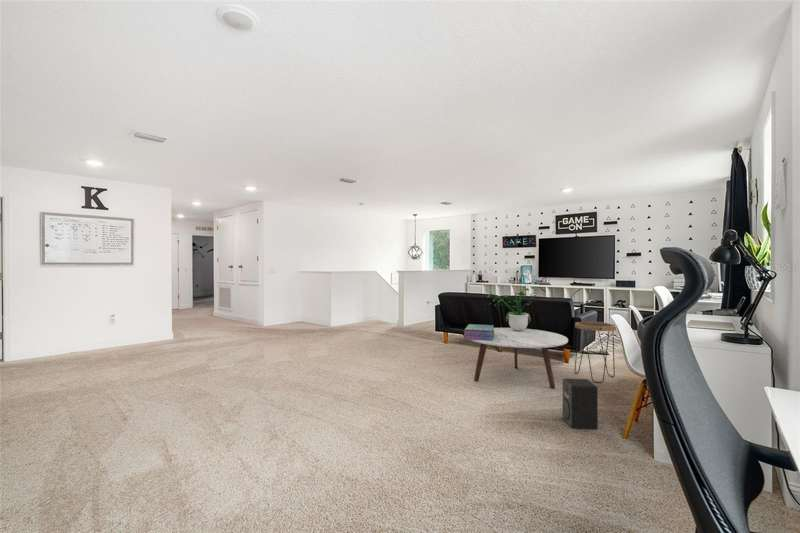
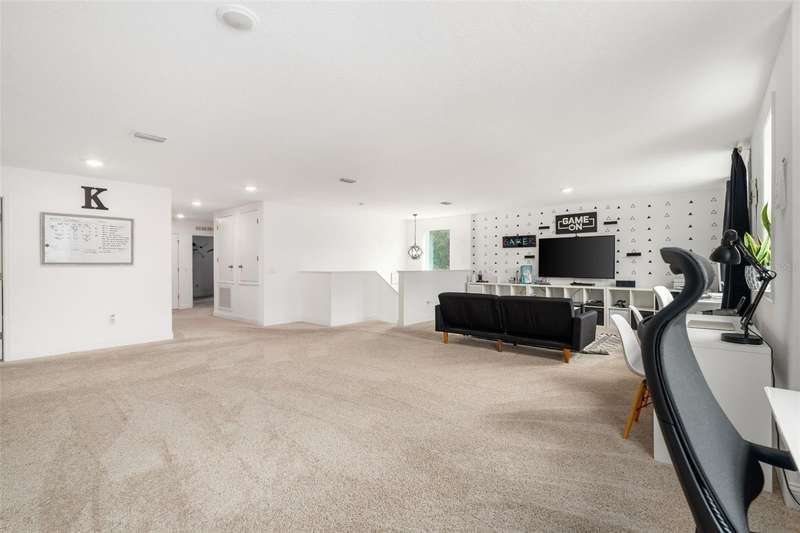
- side table (602, 350)
- speaker (578, 402)
- stack of books (479, 331)
- potted plant (509, 301)
- coffee table (514, 356)
